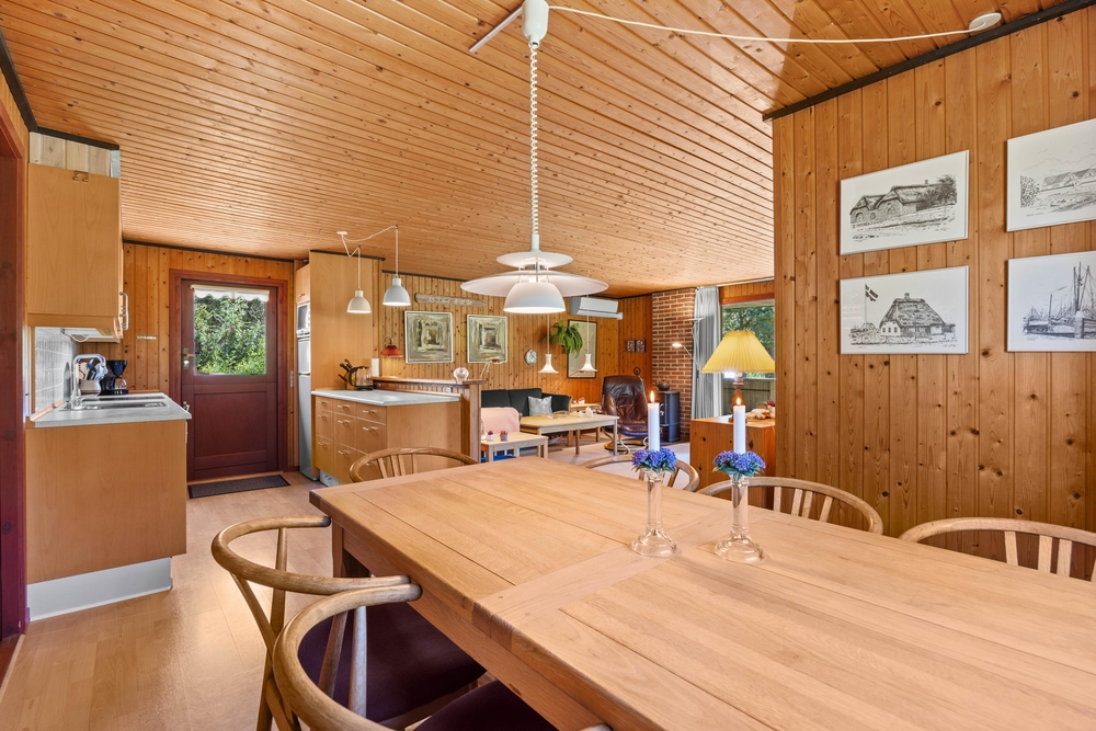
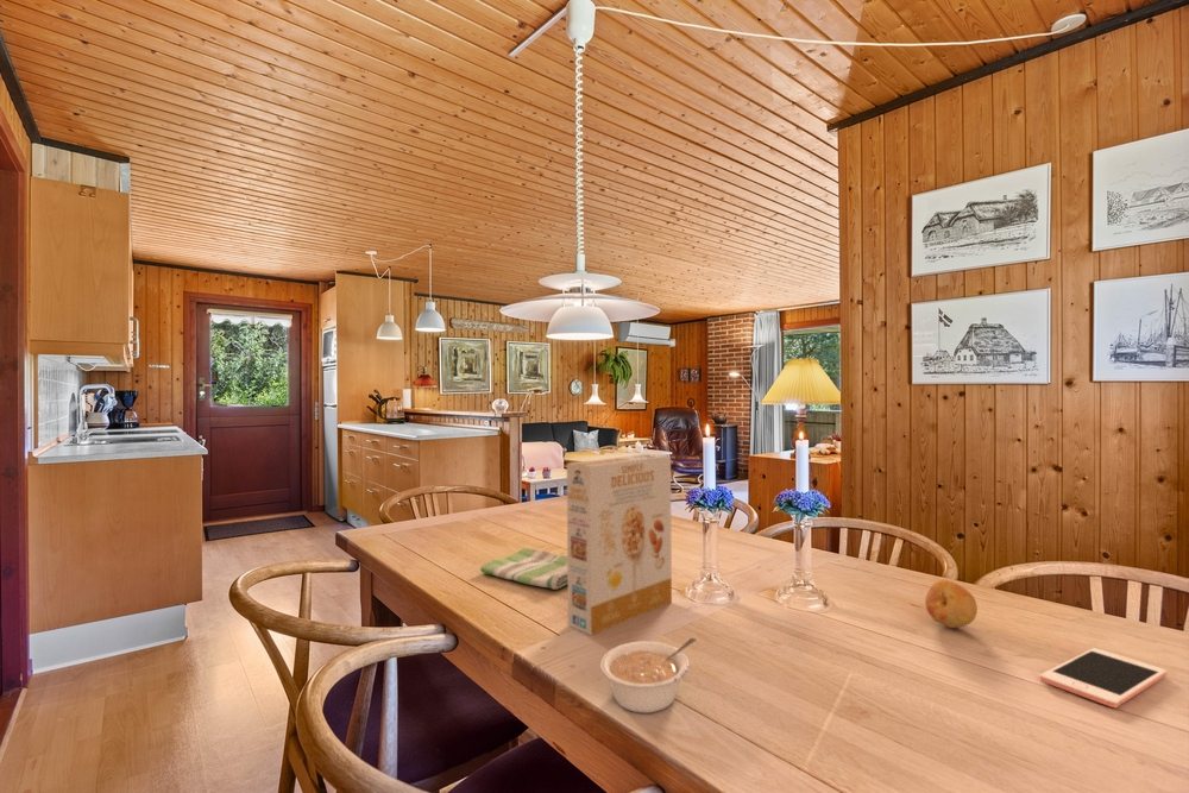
+ dish towel (539, 565)
+ fruit (951, 604)
+ cereal box (621, 536)
+ cell phone (1103, 675)
+ legume (646, 673)
